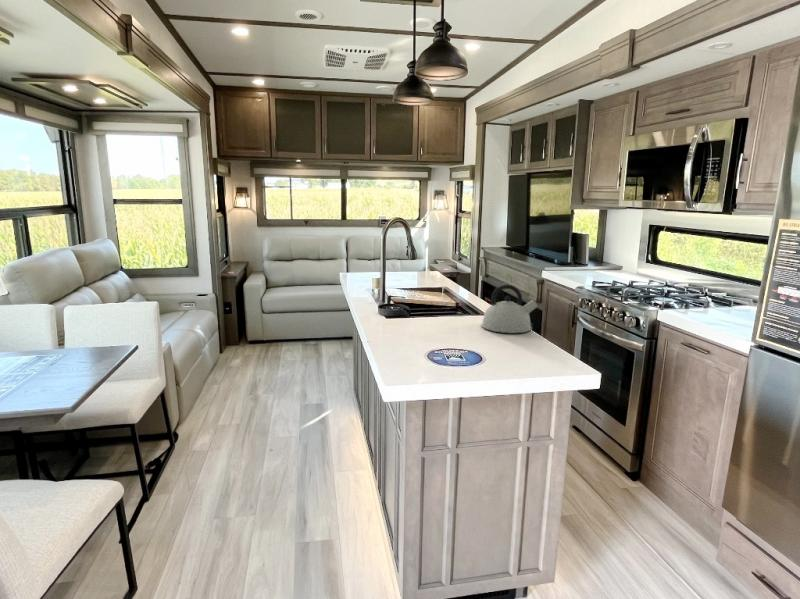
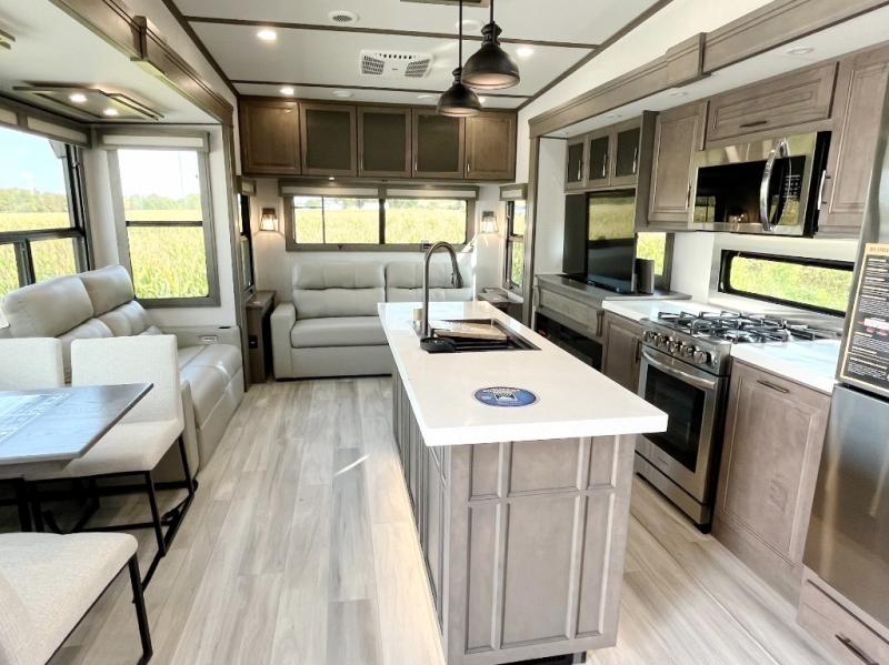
- kettle (509, 306)
